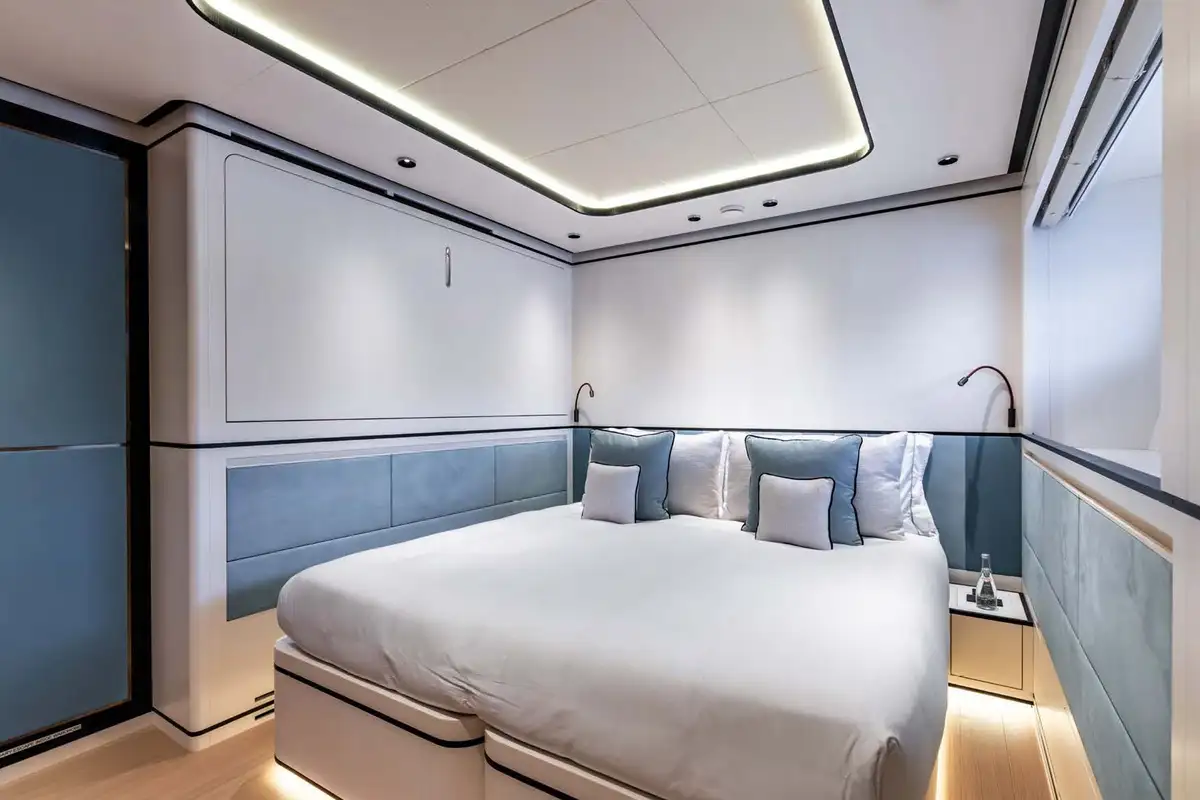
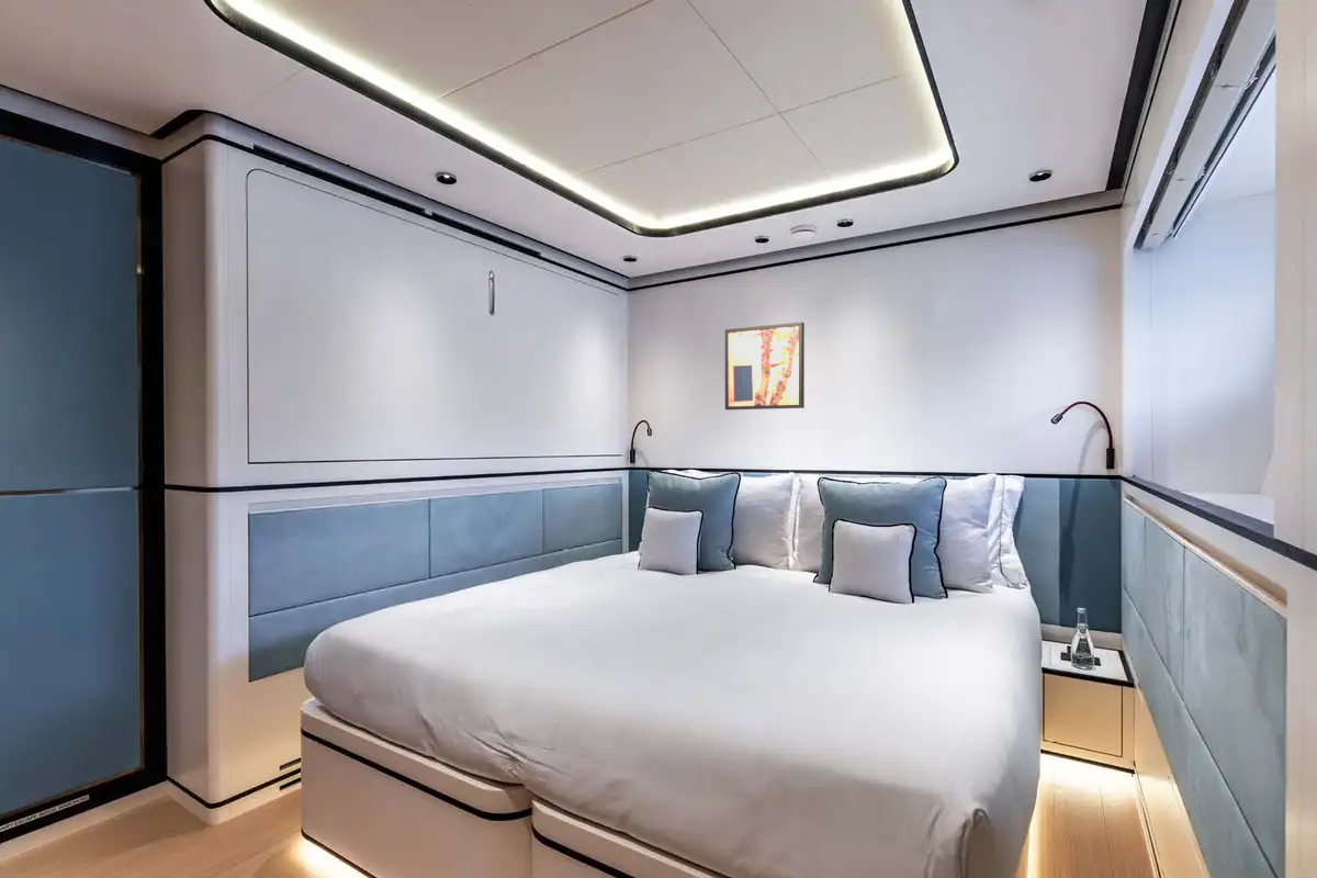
+ wall art (763, 368)
